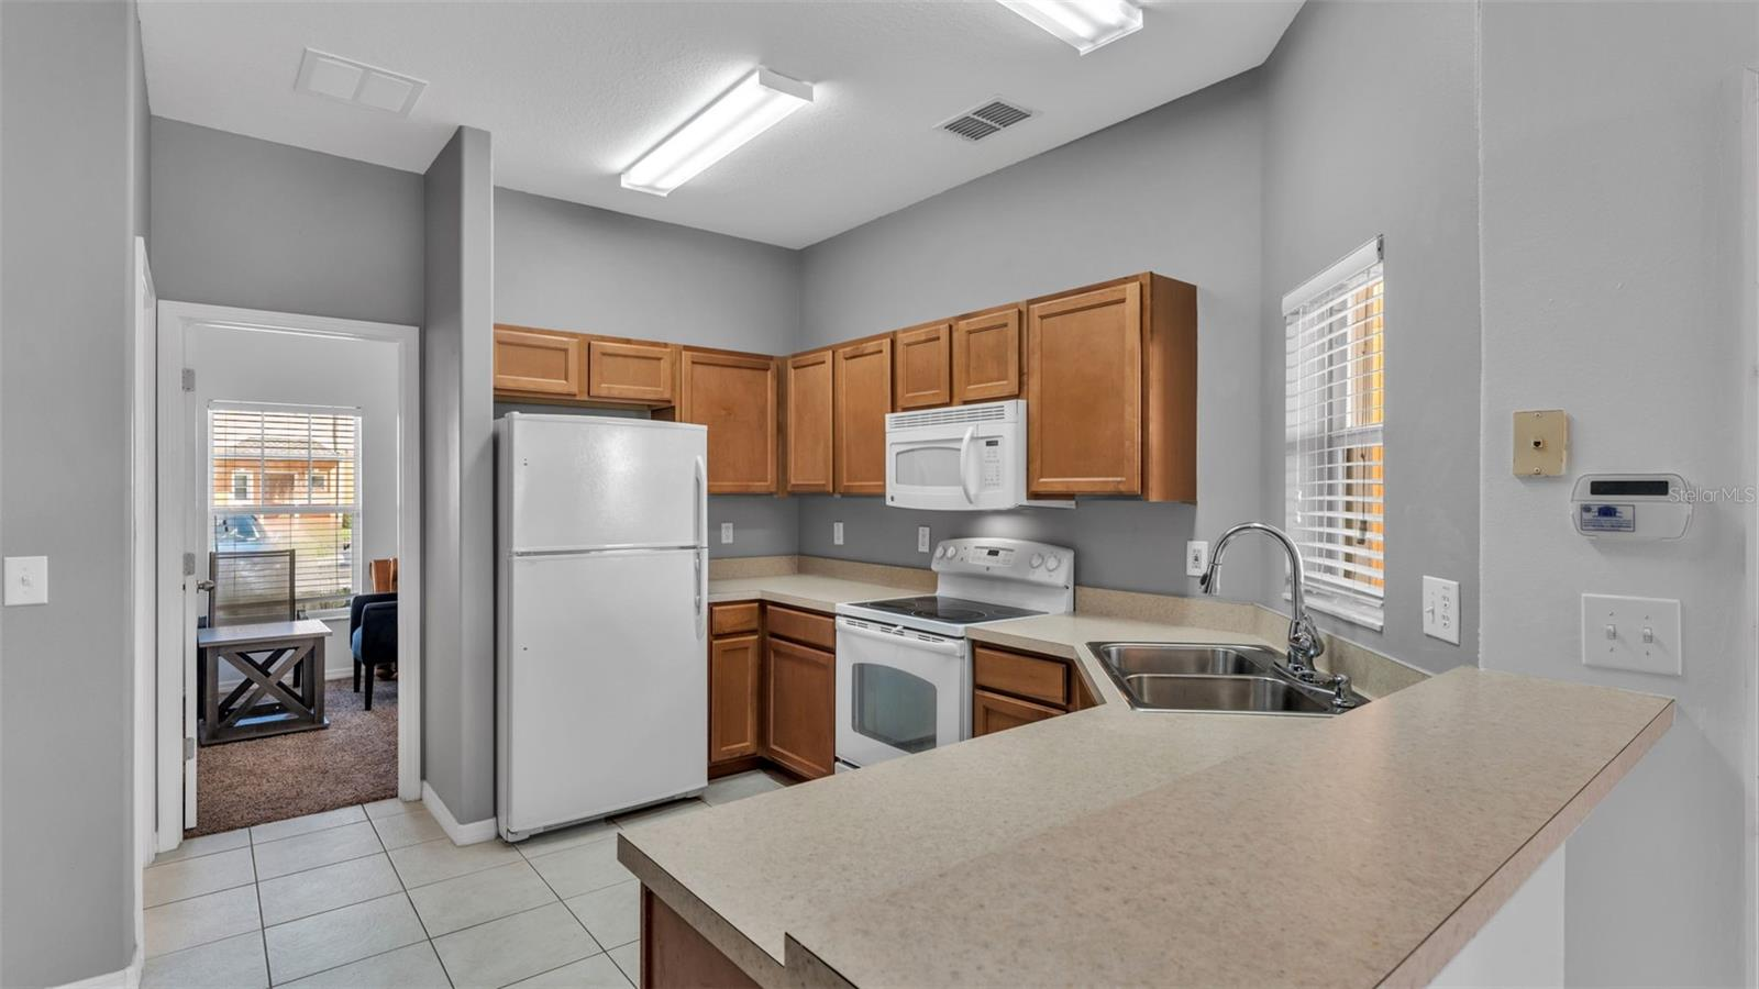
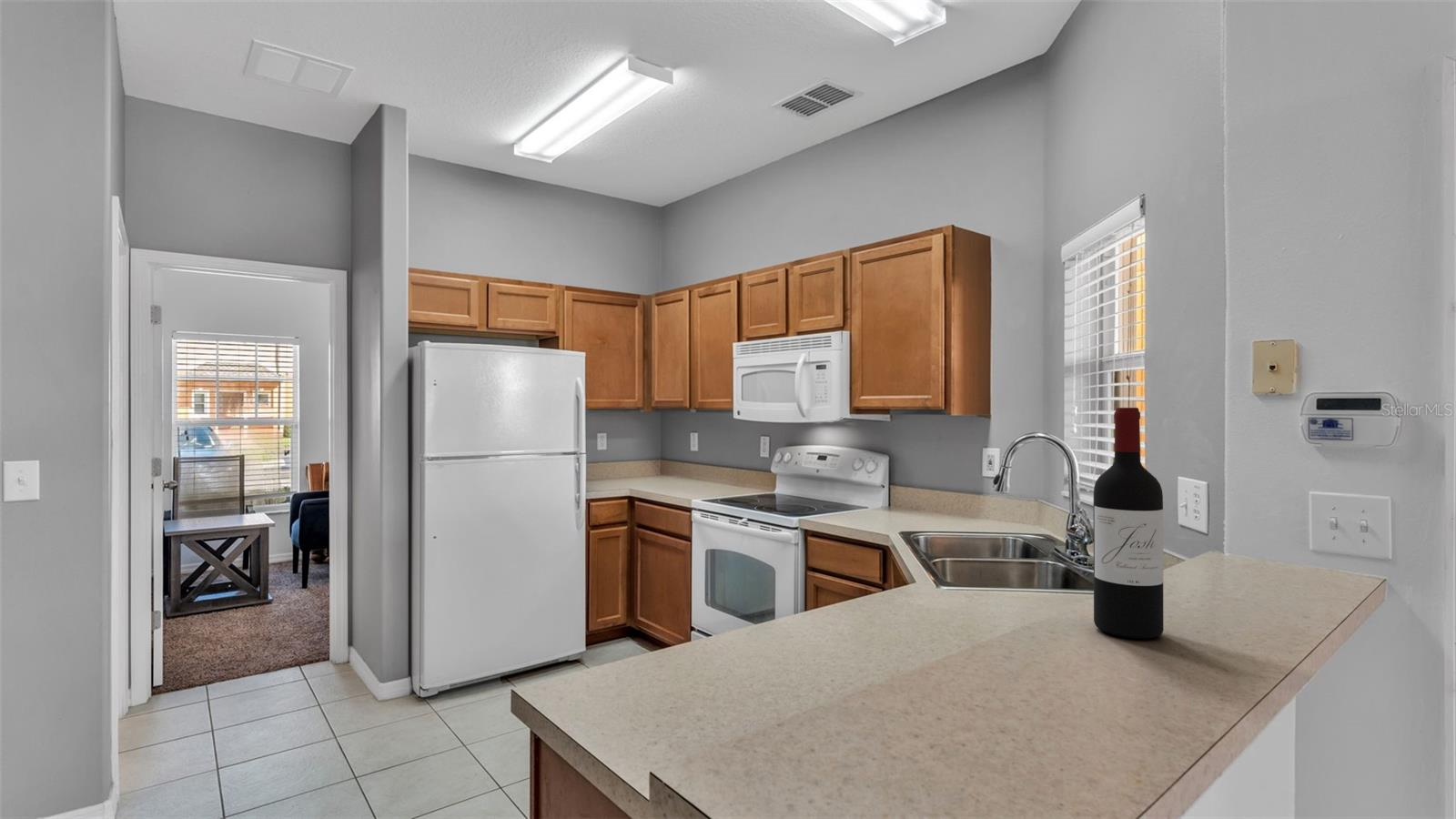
+ wine bottle (1127, 519)
